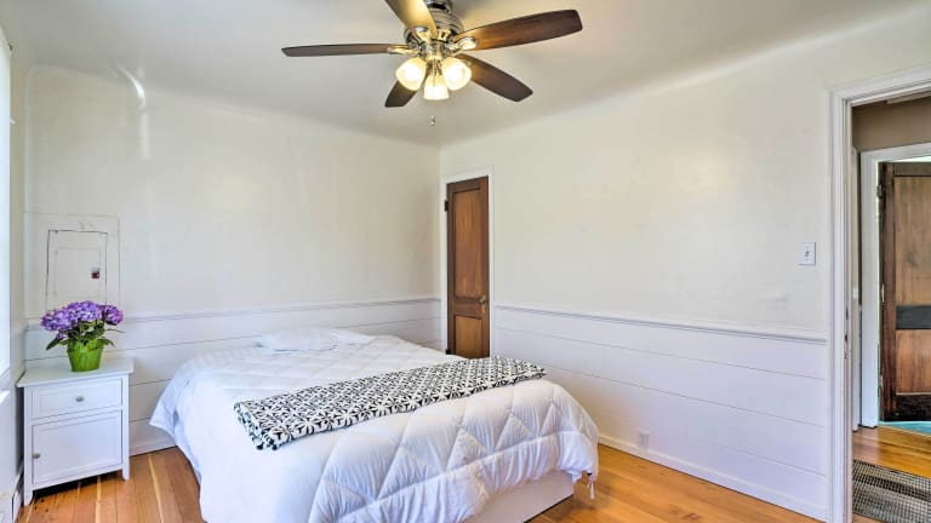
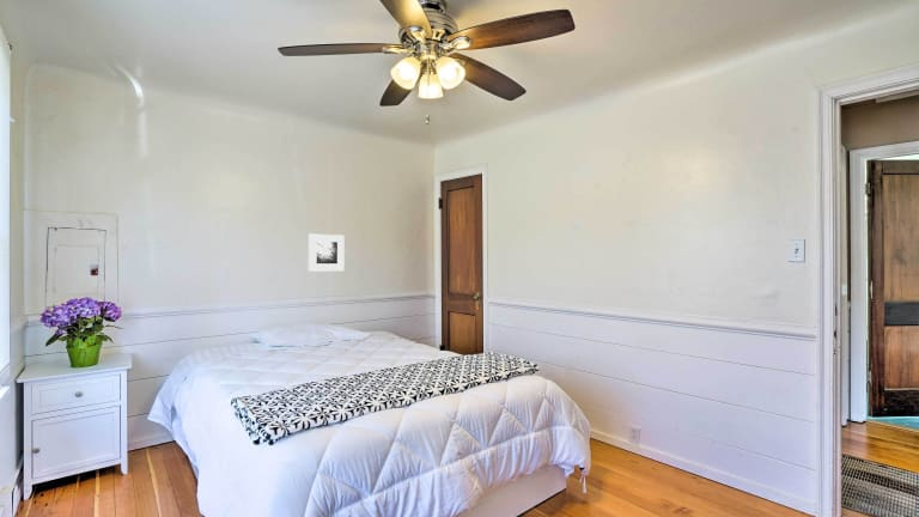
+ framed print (327, 253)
